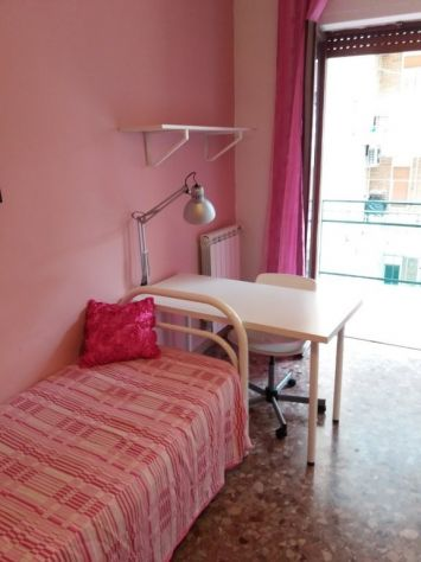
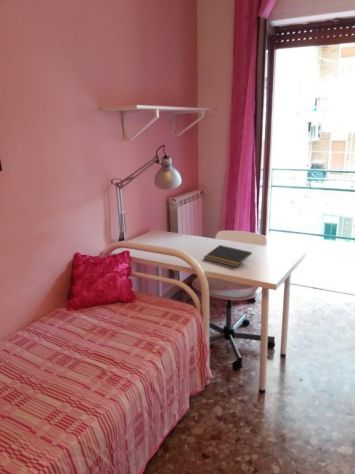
+ notepad (227, 255)
